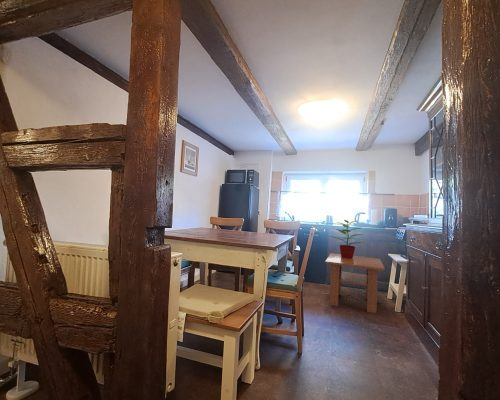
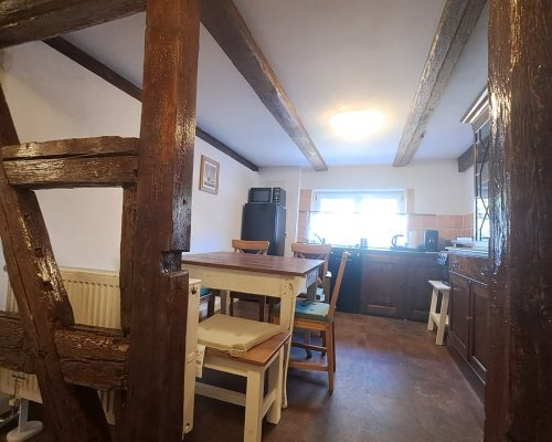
- potted plant (346, 237)
- coffee table (353, 281)
